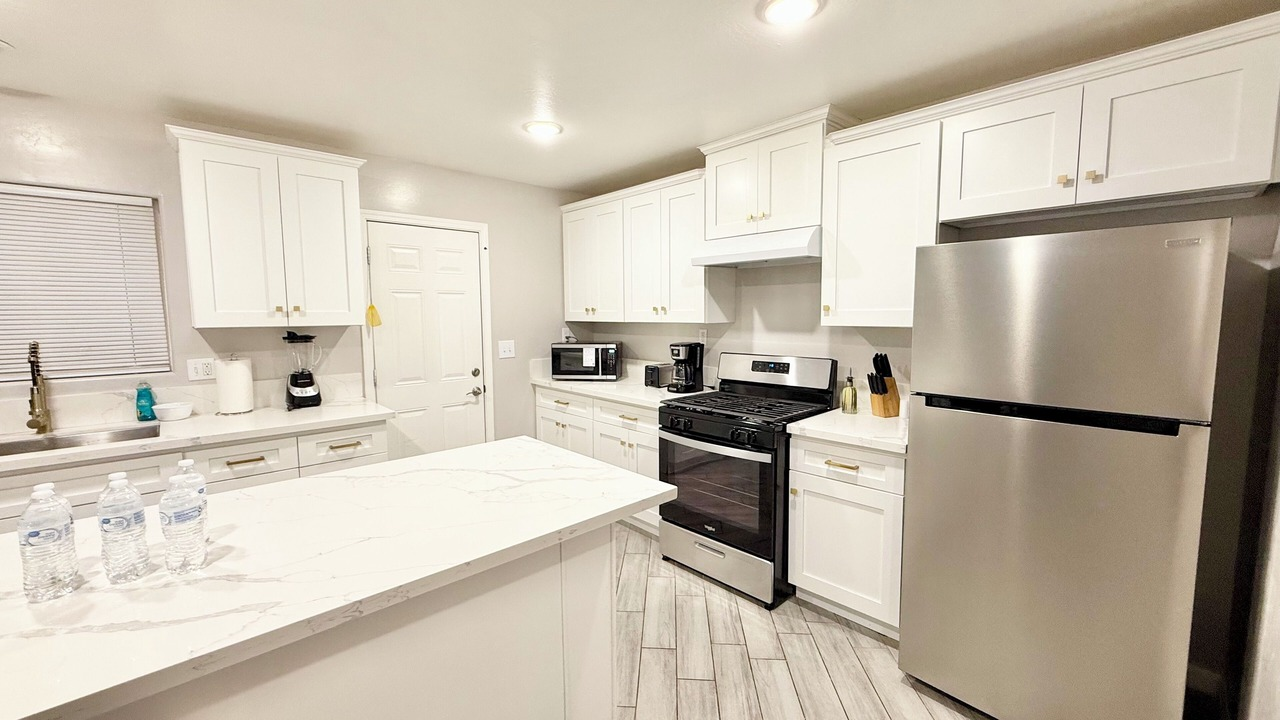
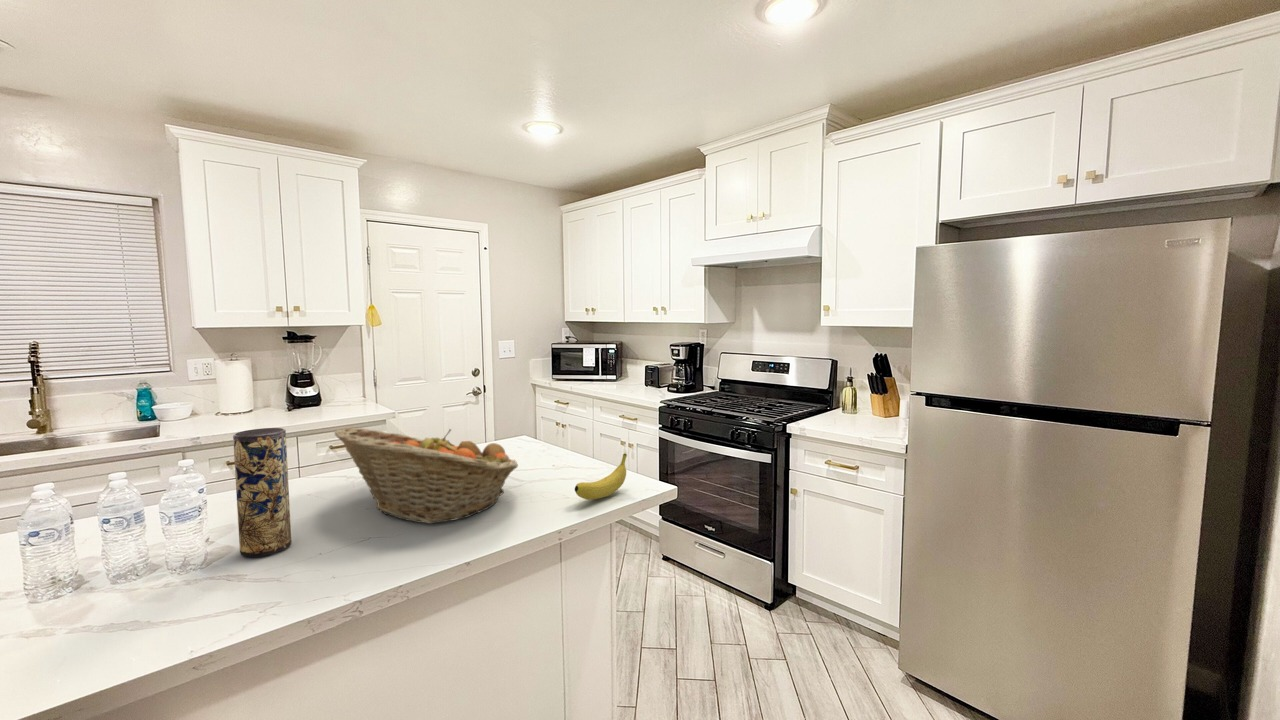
+ vase (263, 490)
+ fruit basket (429, 463)
+ fruit (602, 479)
